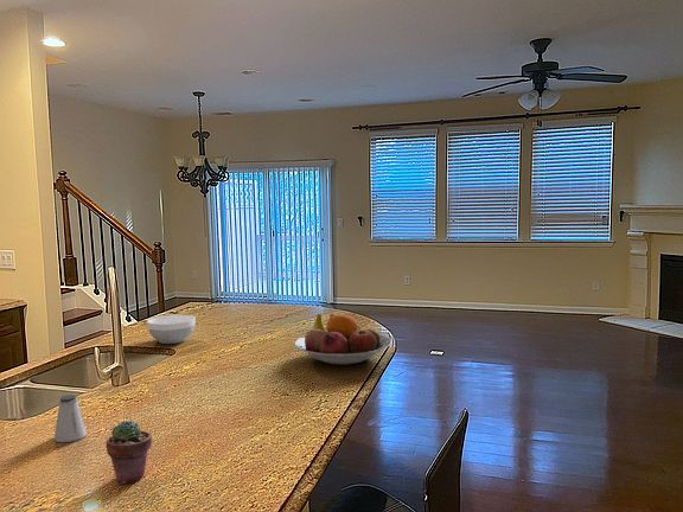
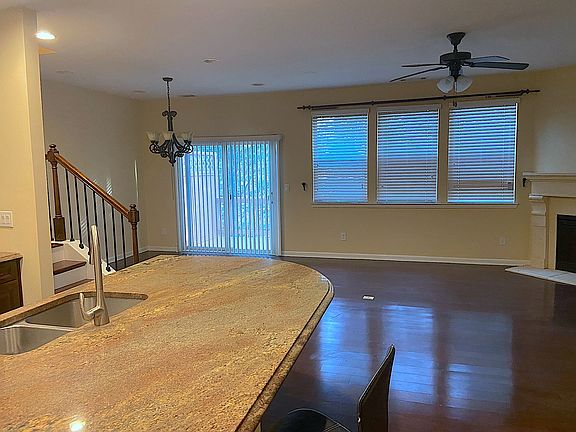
- potted succulent (129, 448)
- bowl (172, 329)
- fruit bowl (343, 337)
- saltshaker (69, 416)
